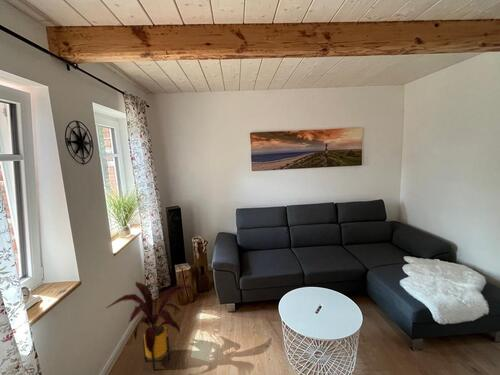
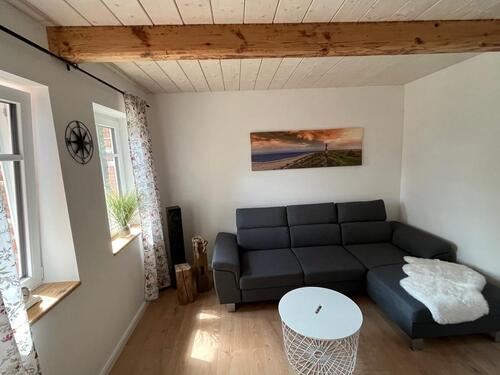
- house plant (151, 326)
